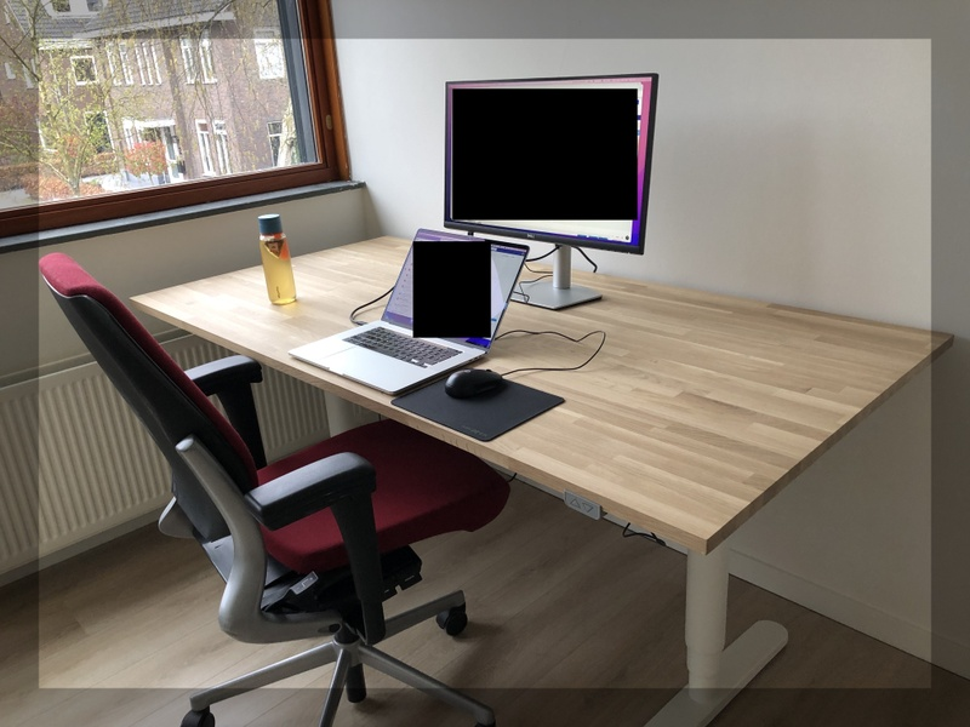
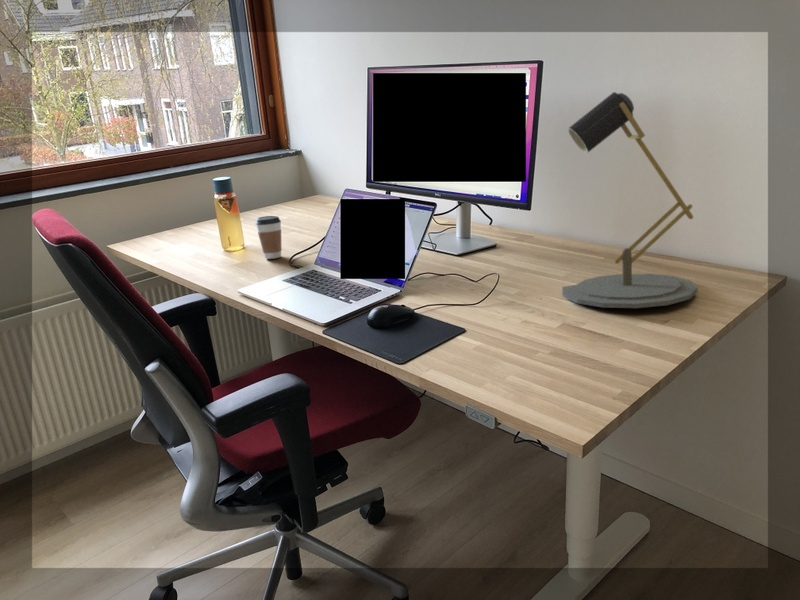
+ coffee cup (270, 237)
+ desk lamp (657, 172)
